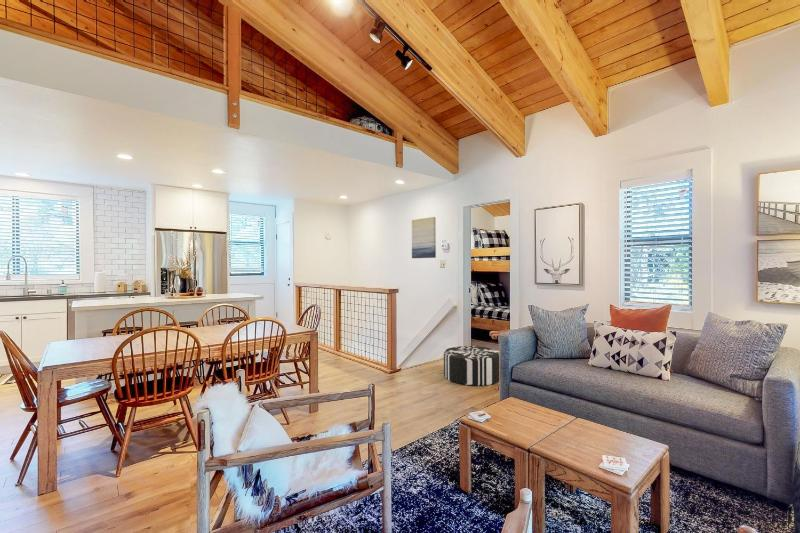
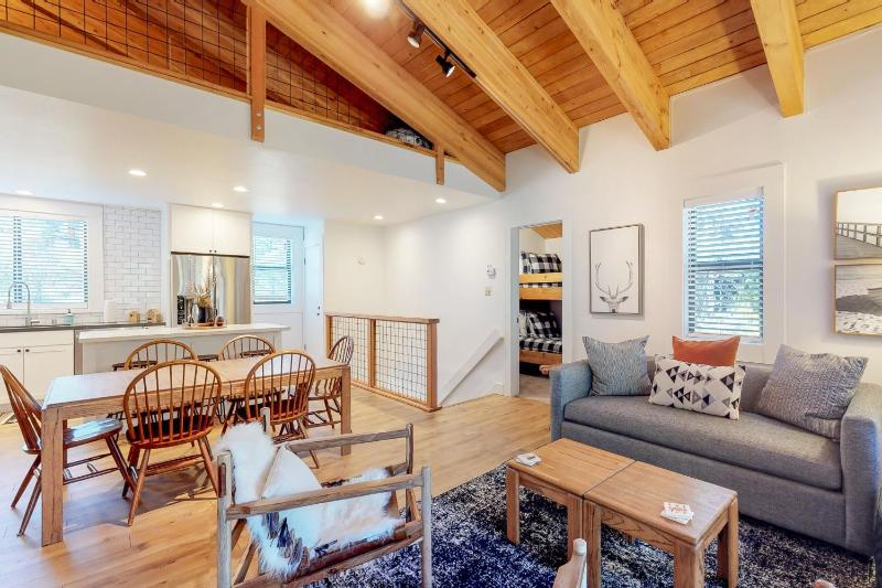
- pouf (472, 364)
- wall art (423, 238)
